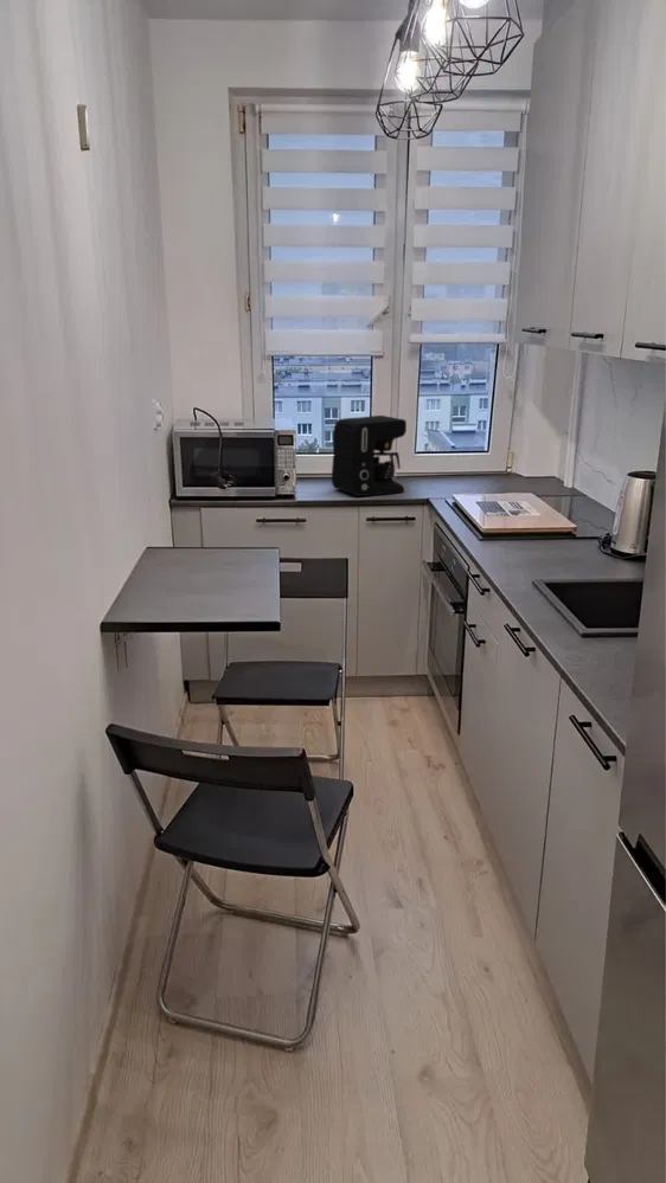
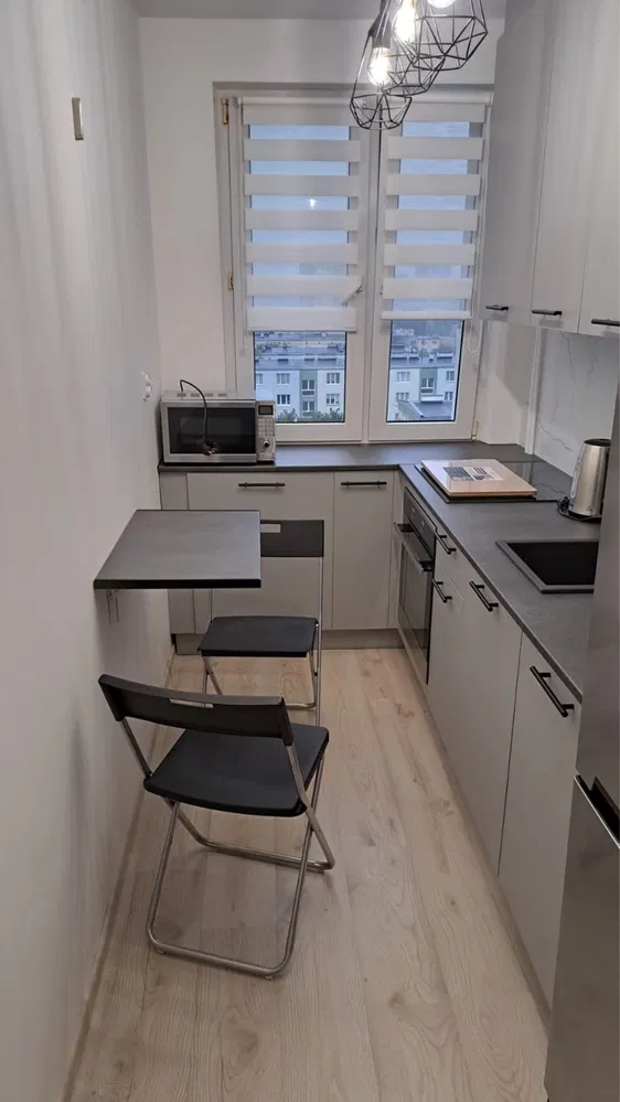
- coffee maker (372, 455)
